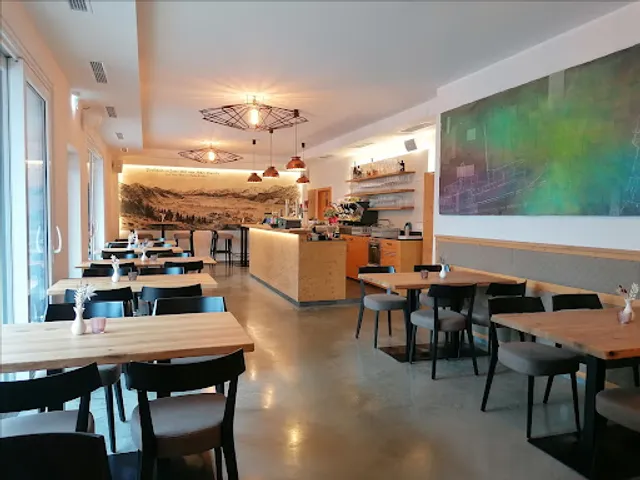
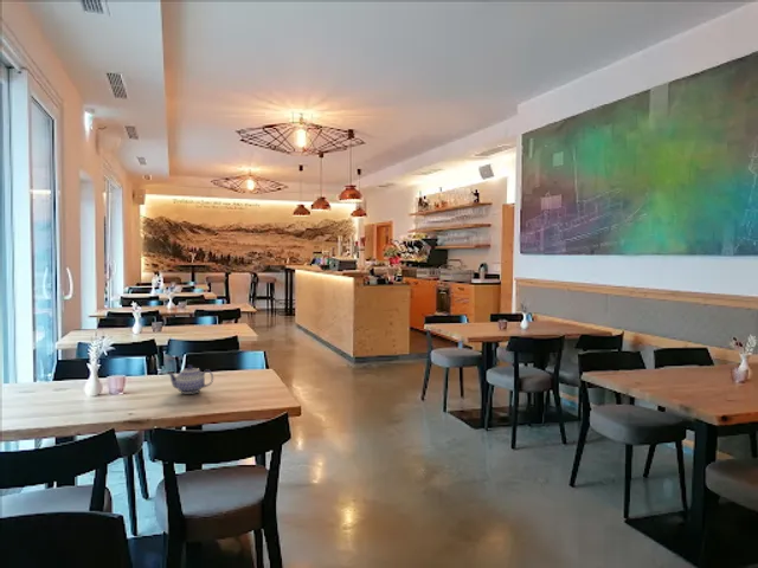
+ teapot (190, 377)
